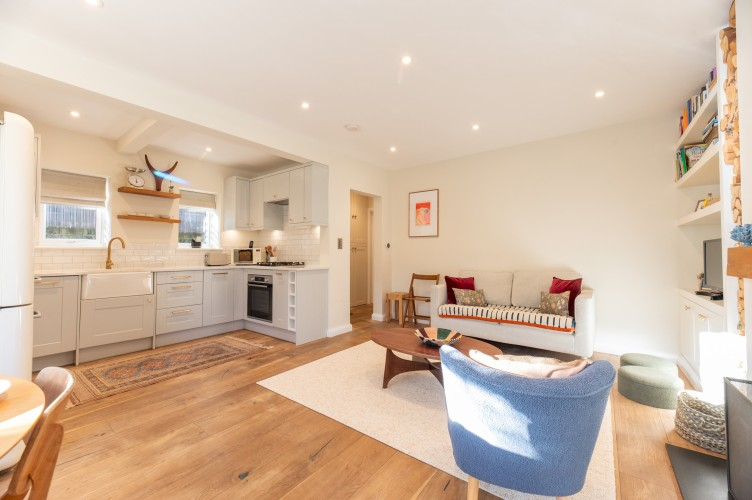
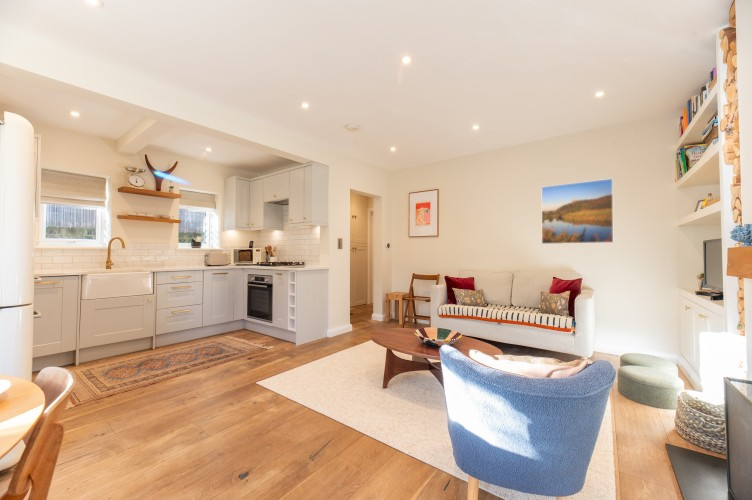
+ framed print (575, 213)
